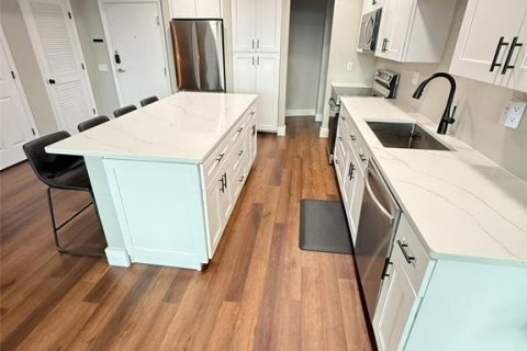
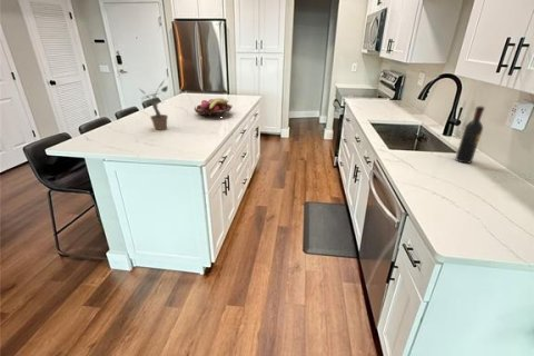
+ fruit basket (212, 107)
+ wine bottle (472, 135)
+ potted plant (155, 105)
